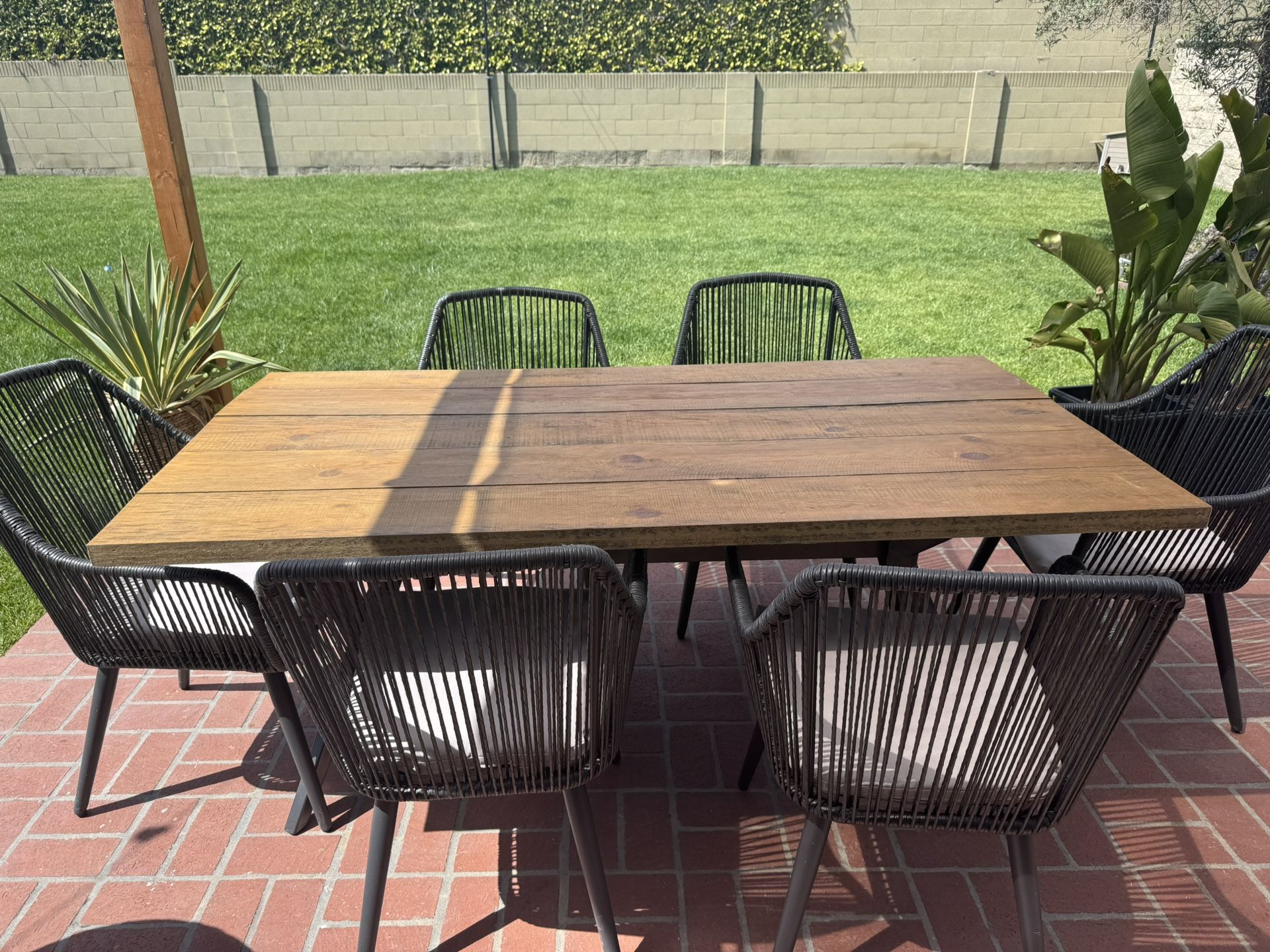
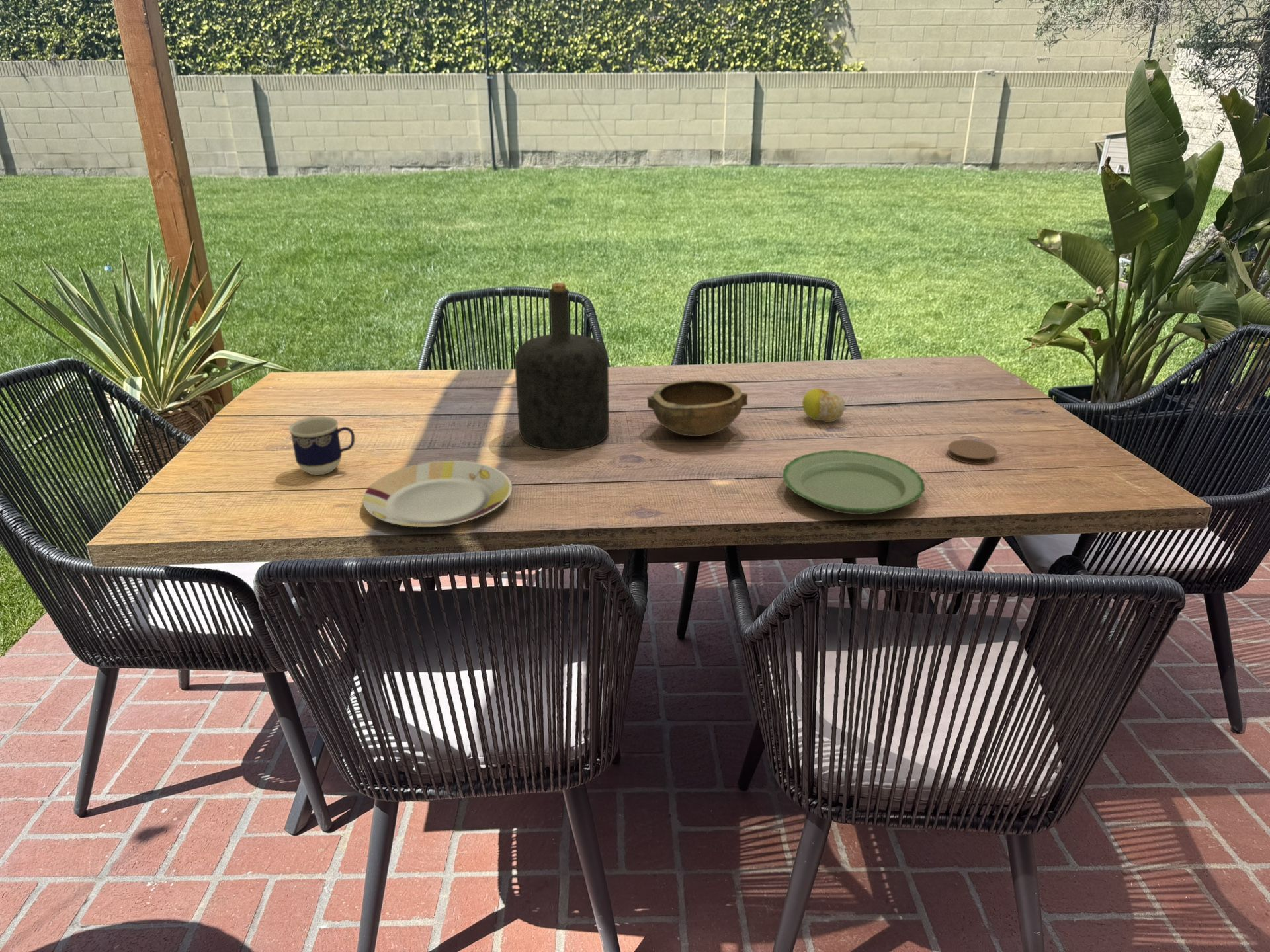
+ cup (324, 447)
+ coaster (972, 452)
+ bowl (697, 409)
+ plate (851, 485)
+ plate (439, 496)
+ fruit (824, 404)
+ bottle (562, 362)
